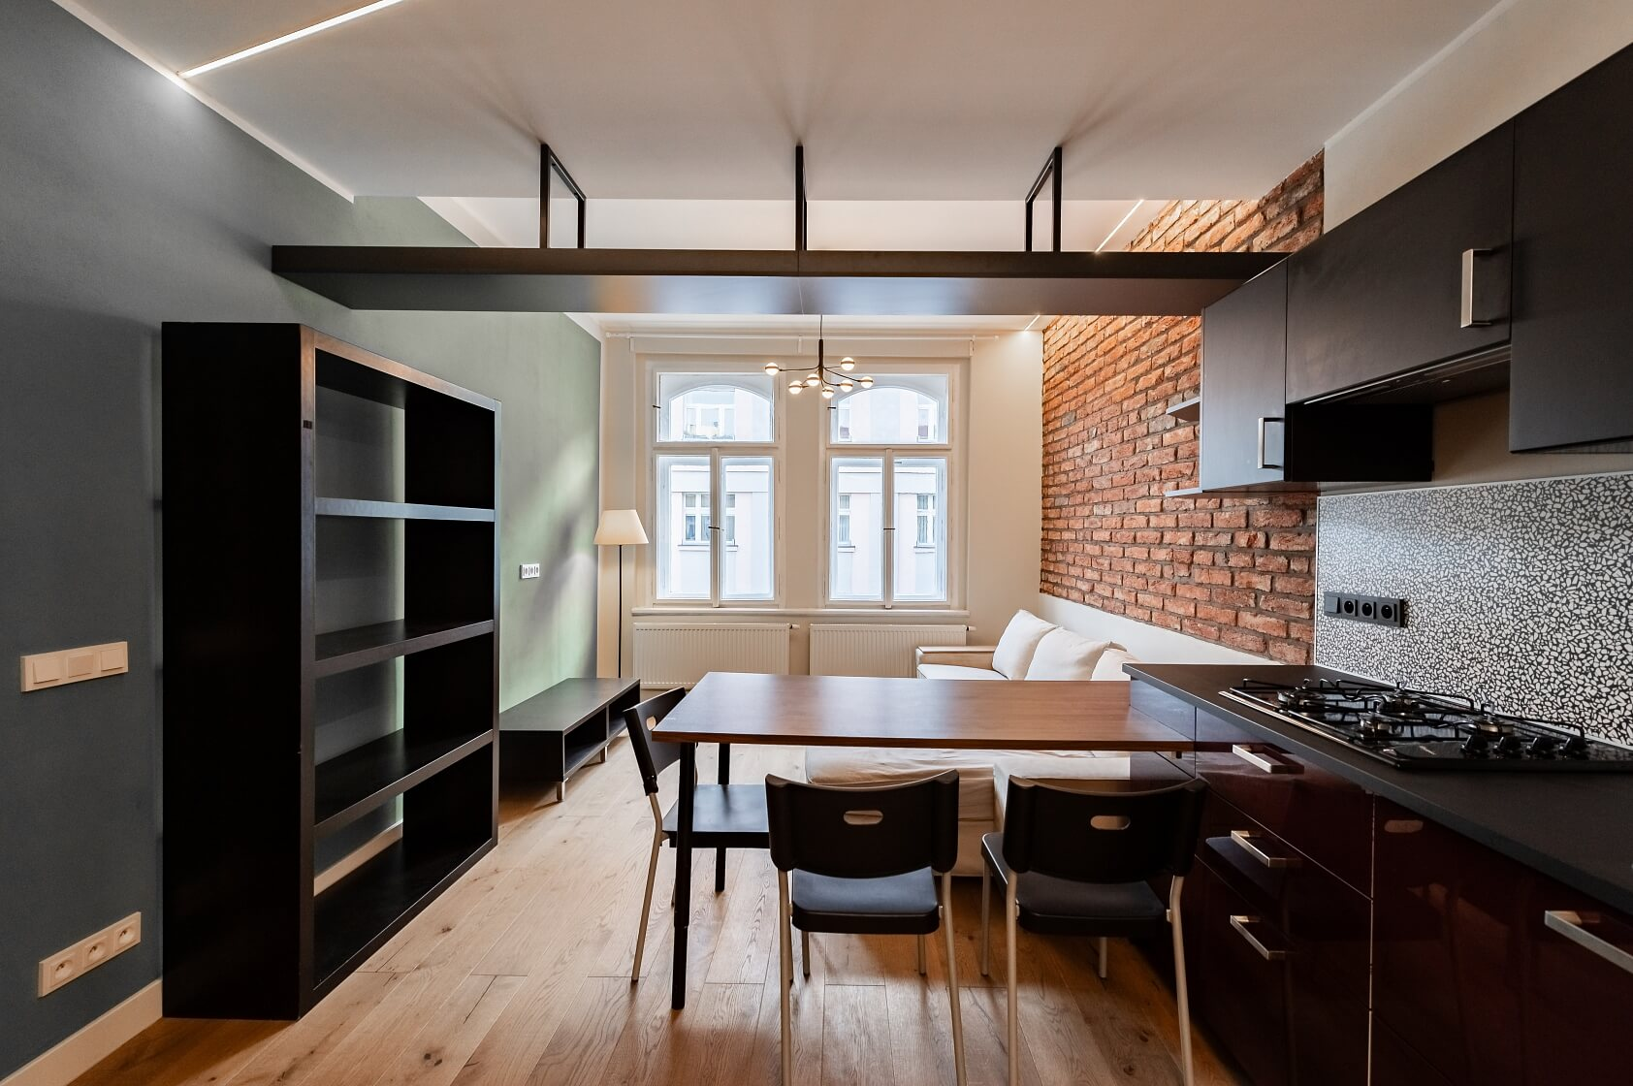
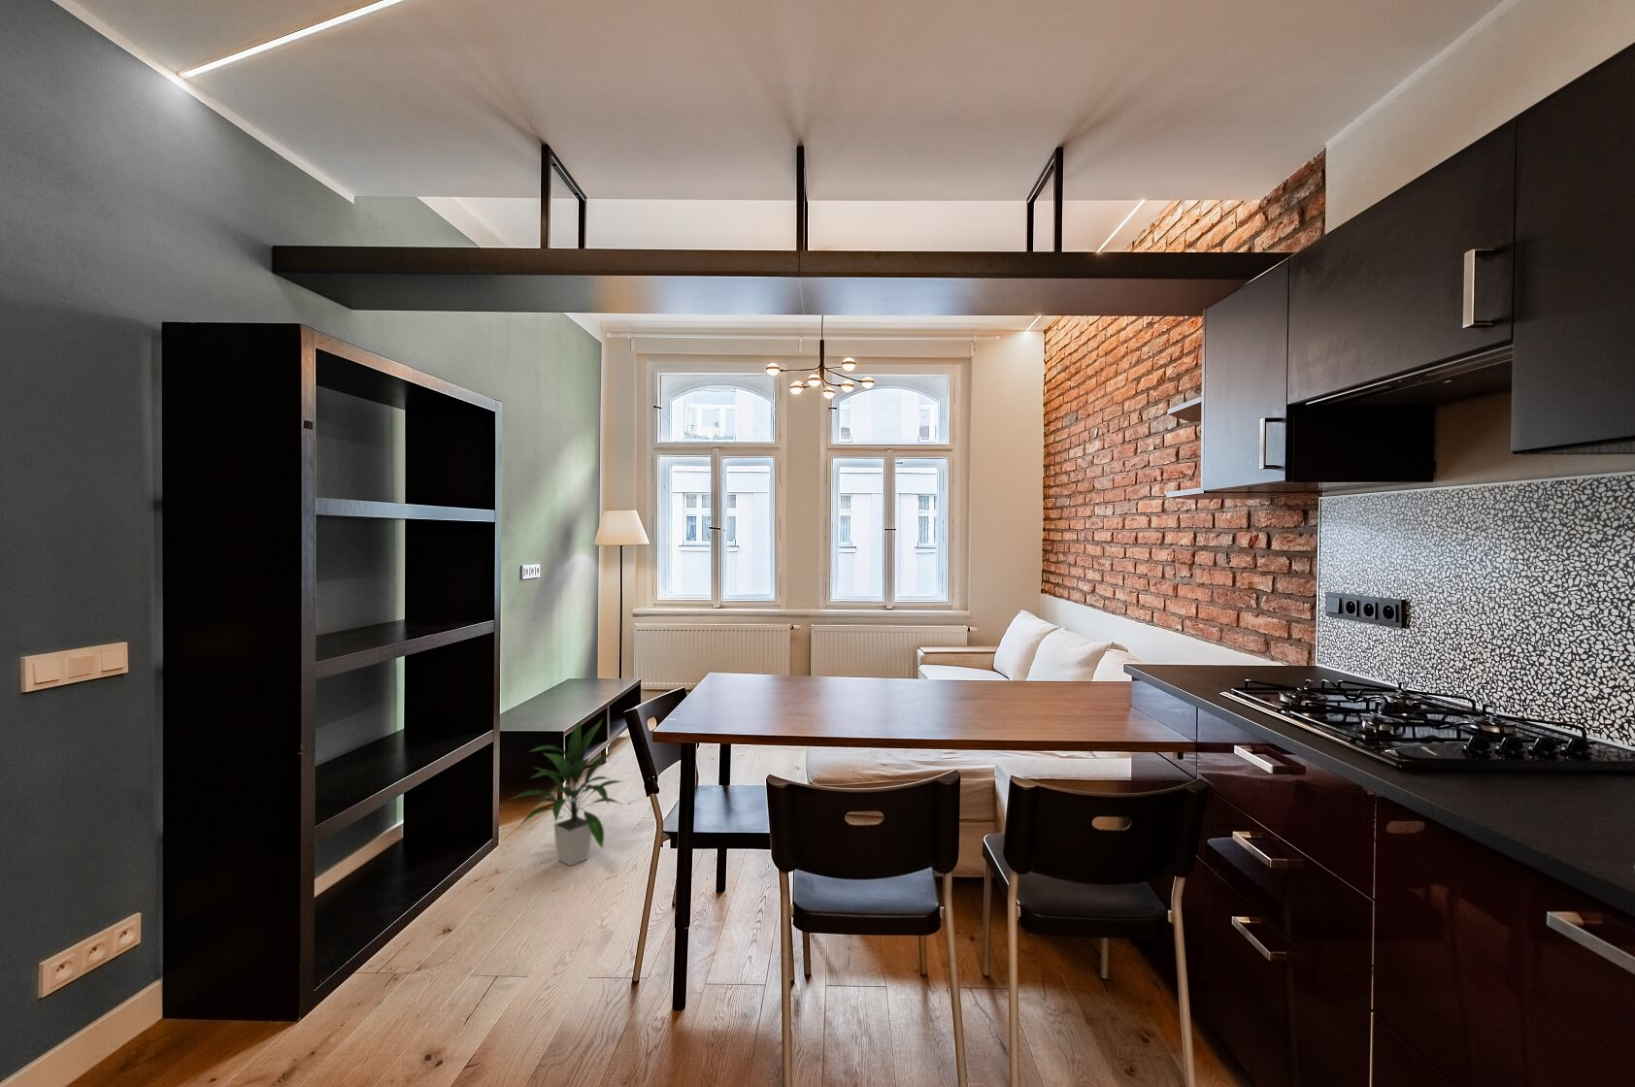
+ indoor plant (573, 793)
